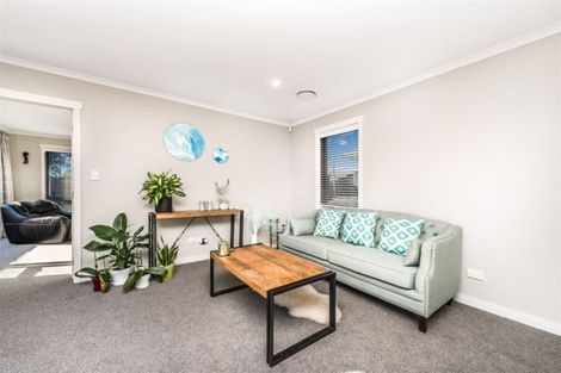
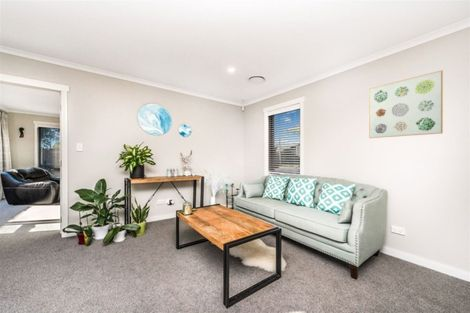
+ wall art (401, 108)
